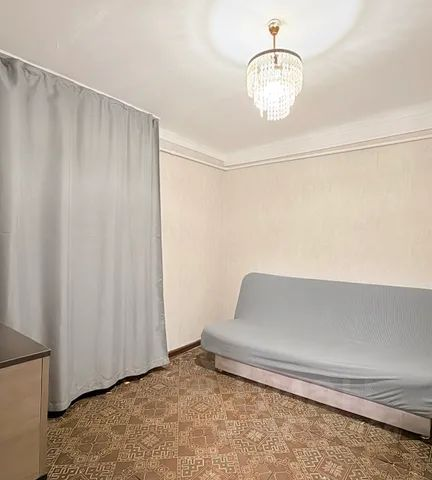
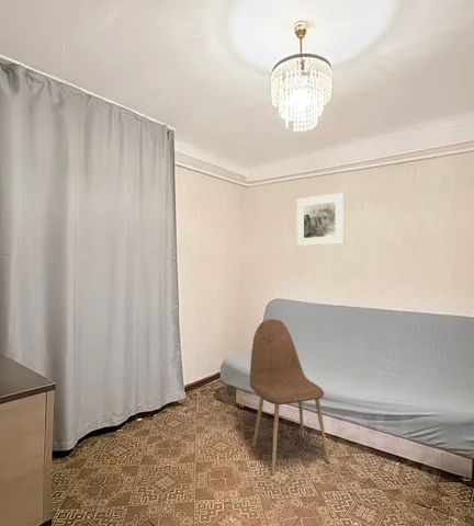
+ chair (287, 388)
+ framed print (319, 220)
